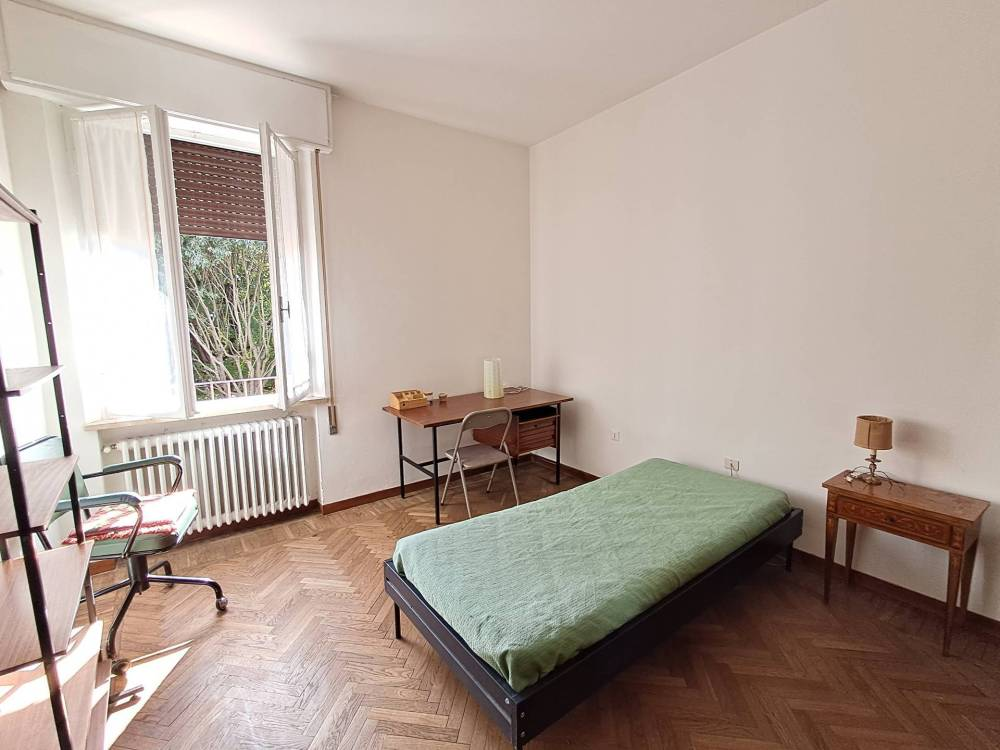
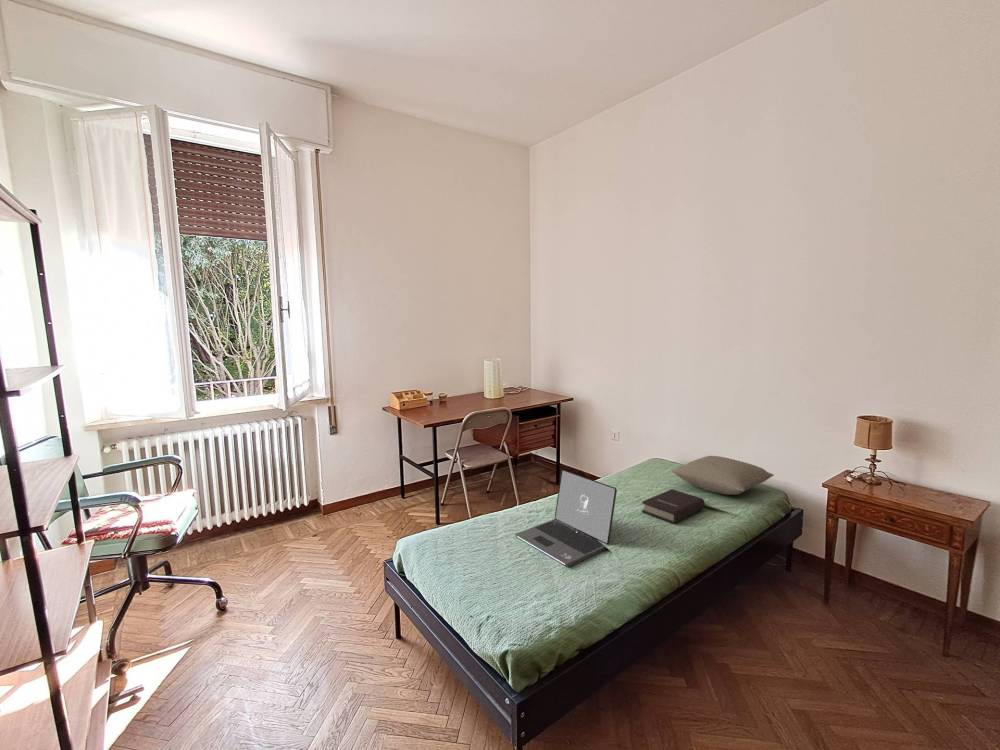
+ book (673, 505)
+ laptop (564, 513)
+ pillow (722, 473)
